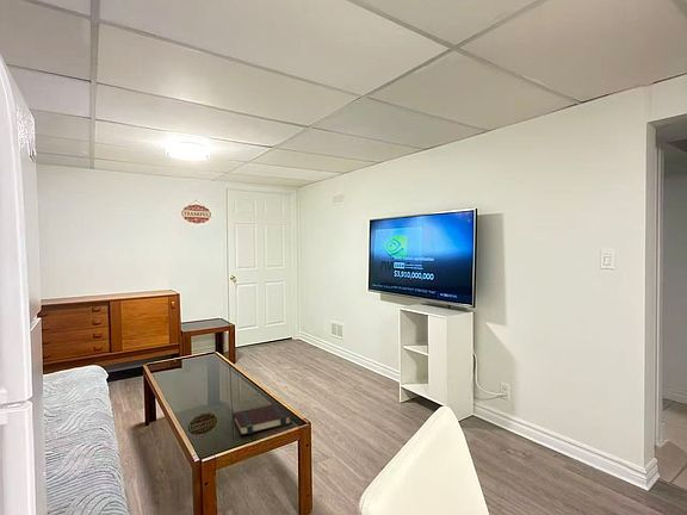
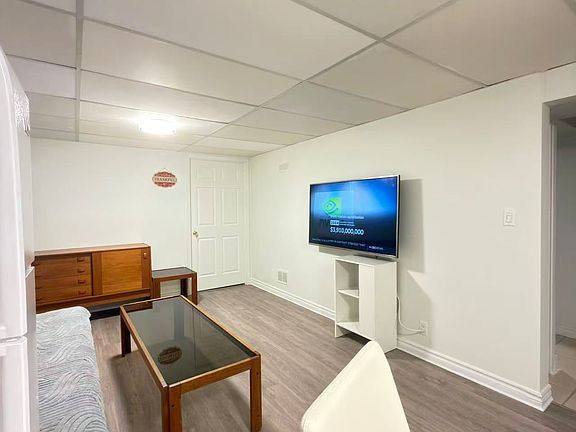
- book (261, 417)
